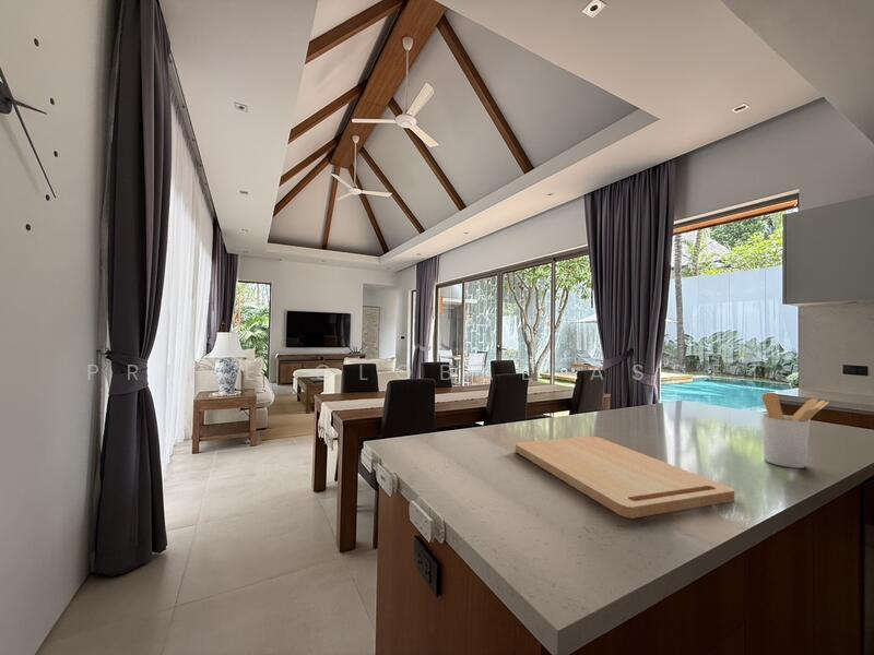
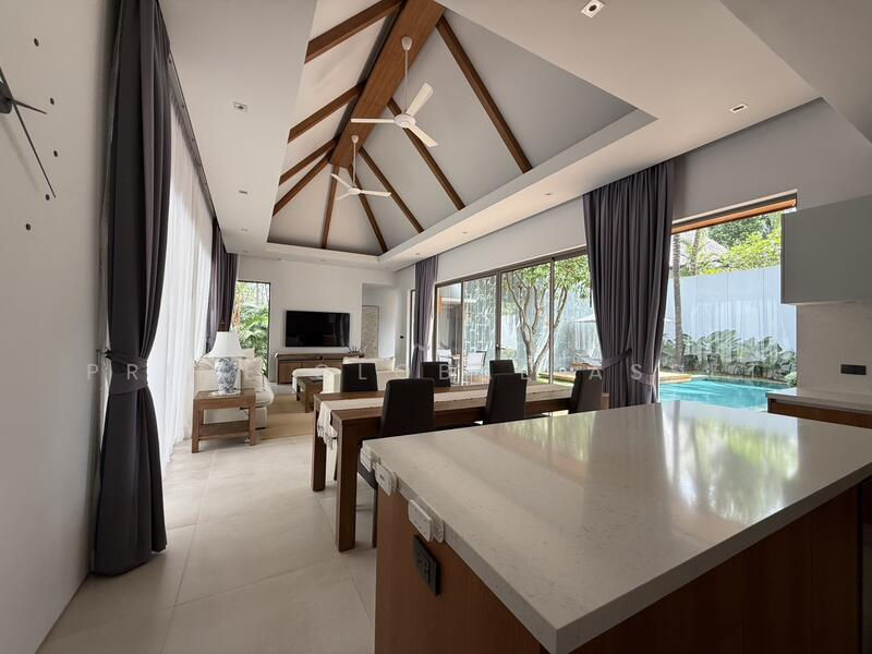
- utensil holder (794, 429)
- cutting board (606, 466)
